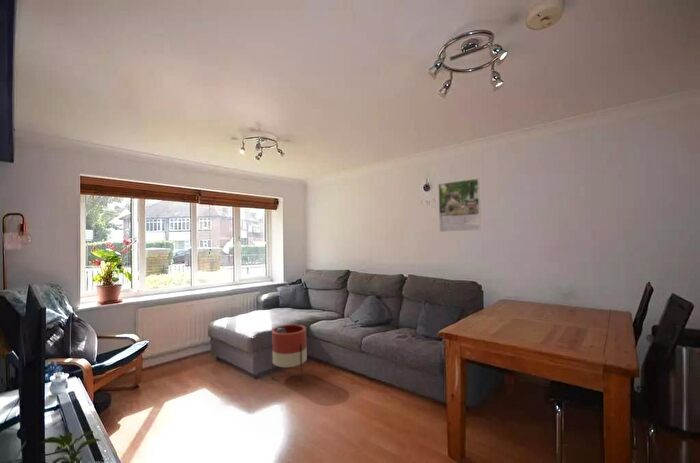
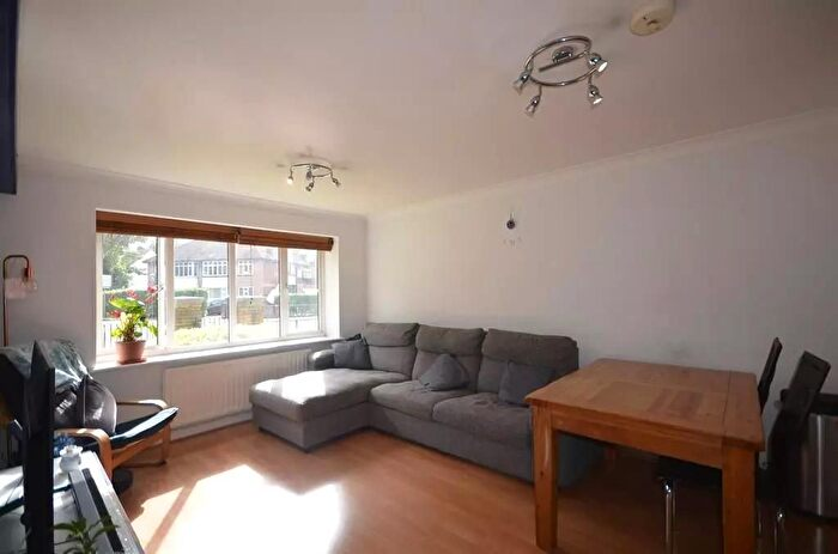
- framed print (458, 206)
- planter (289, 352)
